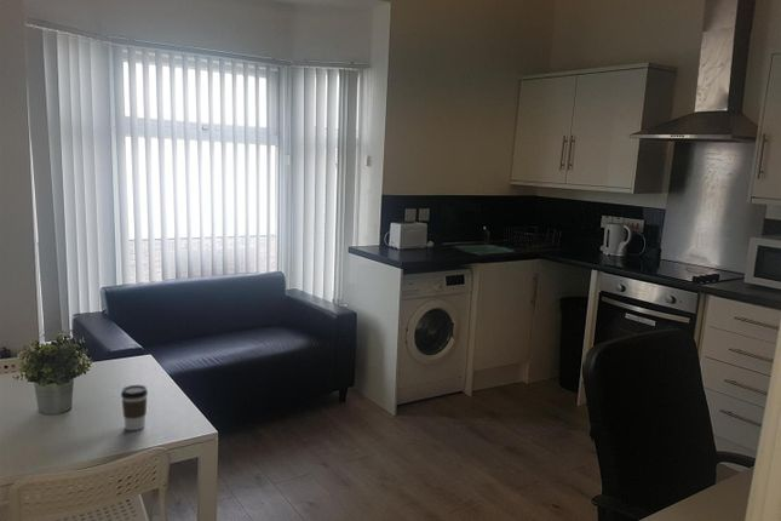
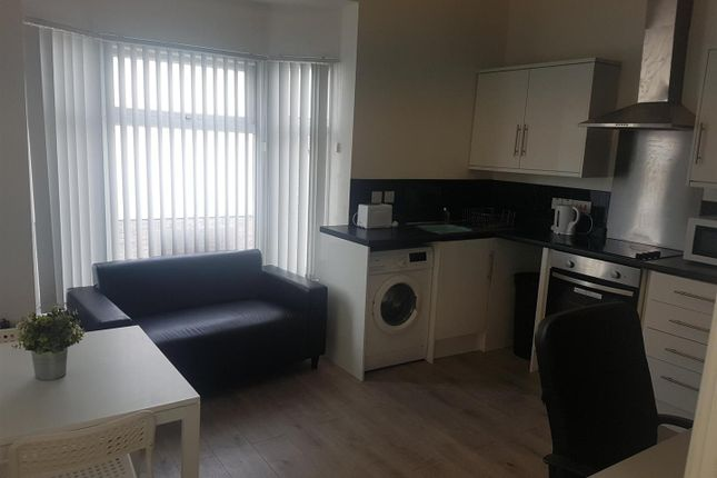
- coffee cup (134, 407)
